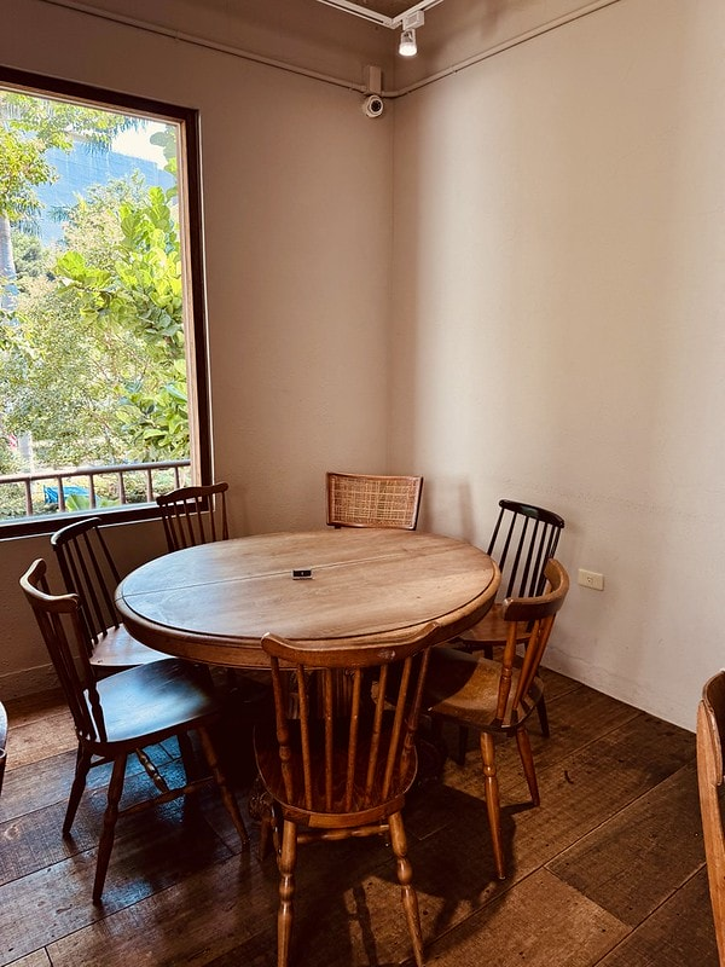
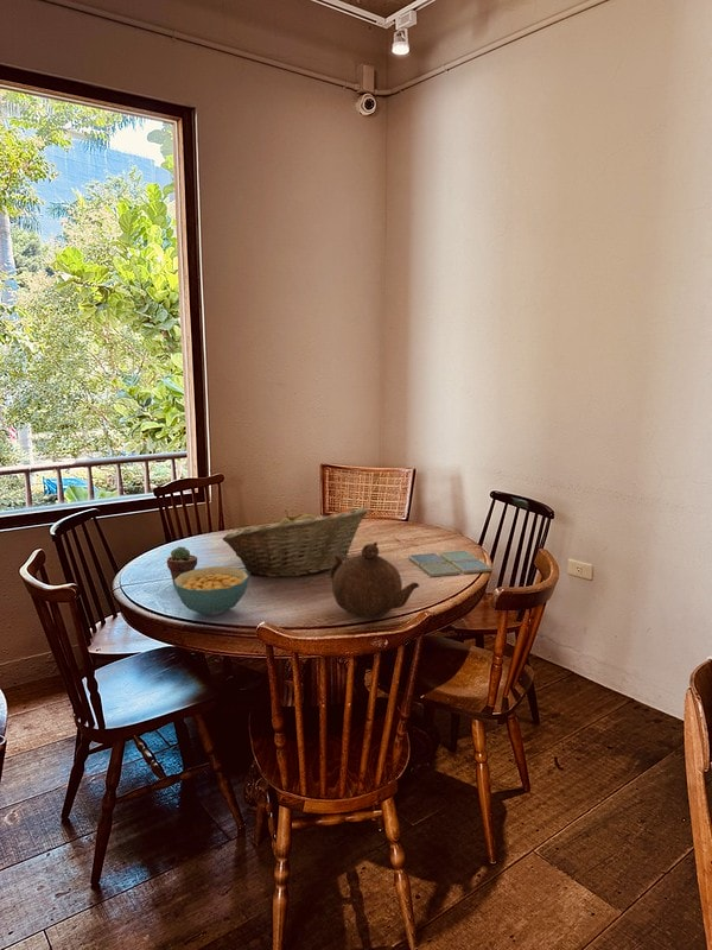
+ cereal bowl (211, 595)
+ potted succulent (182, 565)
+ teapot (371, 580)
+ drink coaster (449, 562)
+ fruit basket (298, 536)
